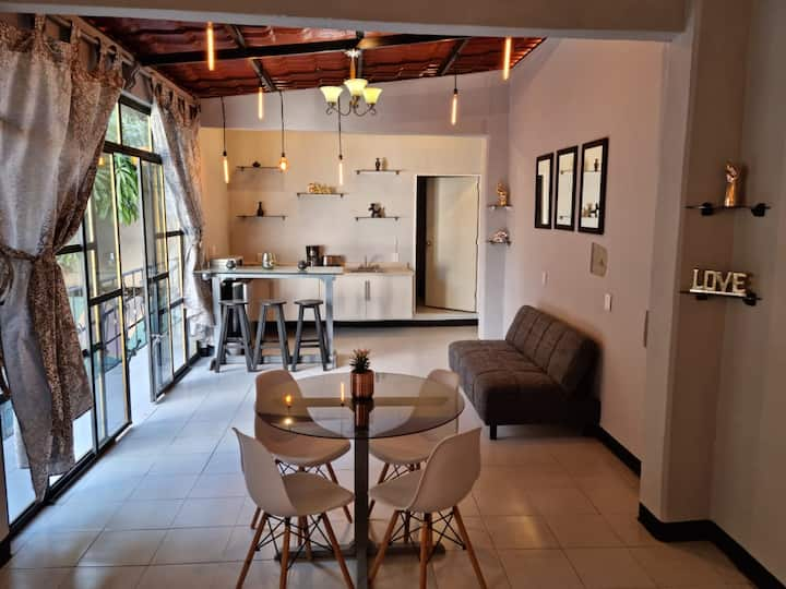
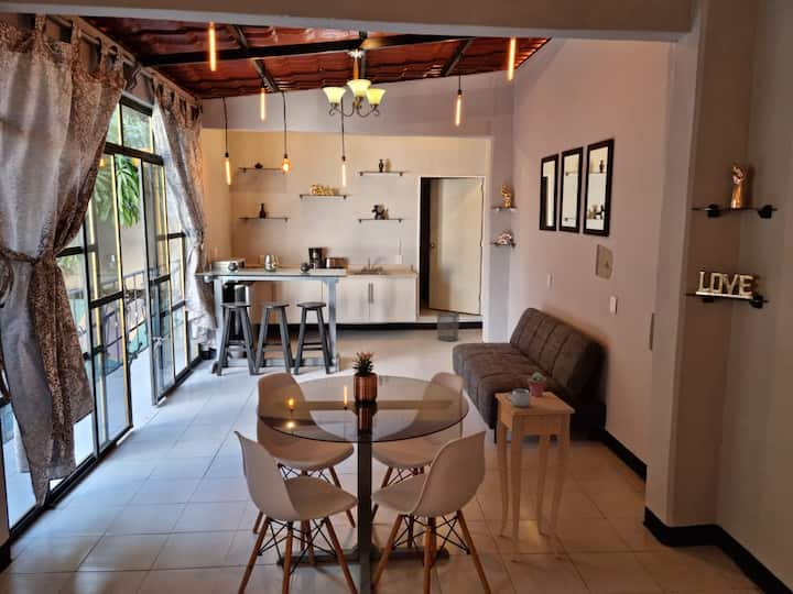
+ side table (537, 475)
+ waste bin (447, 326)
+ mug (518, 397)
+ potted succulent (536, 383)
